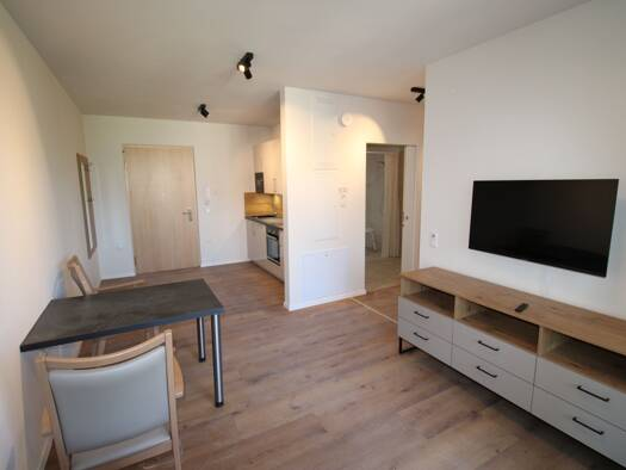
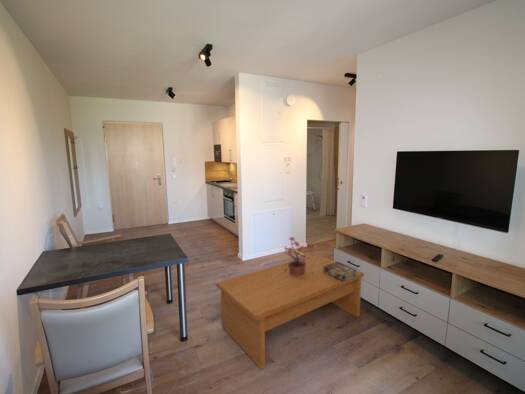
+ coffee table (292, 299)
+ decorative box (339, 271)
+ potted plant (298, 253)
